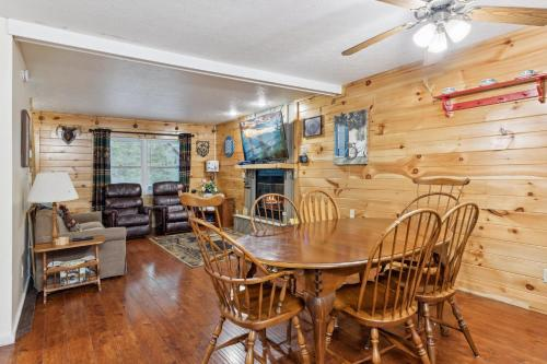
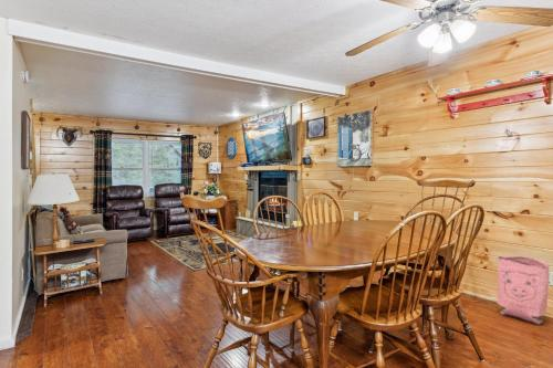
+ bag (522, 287)
